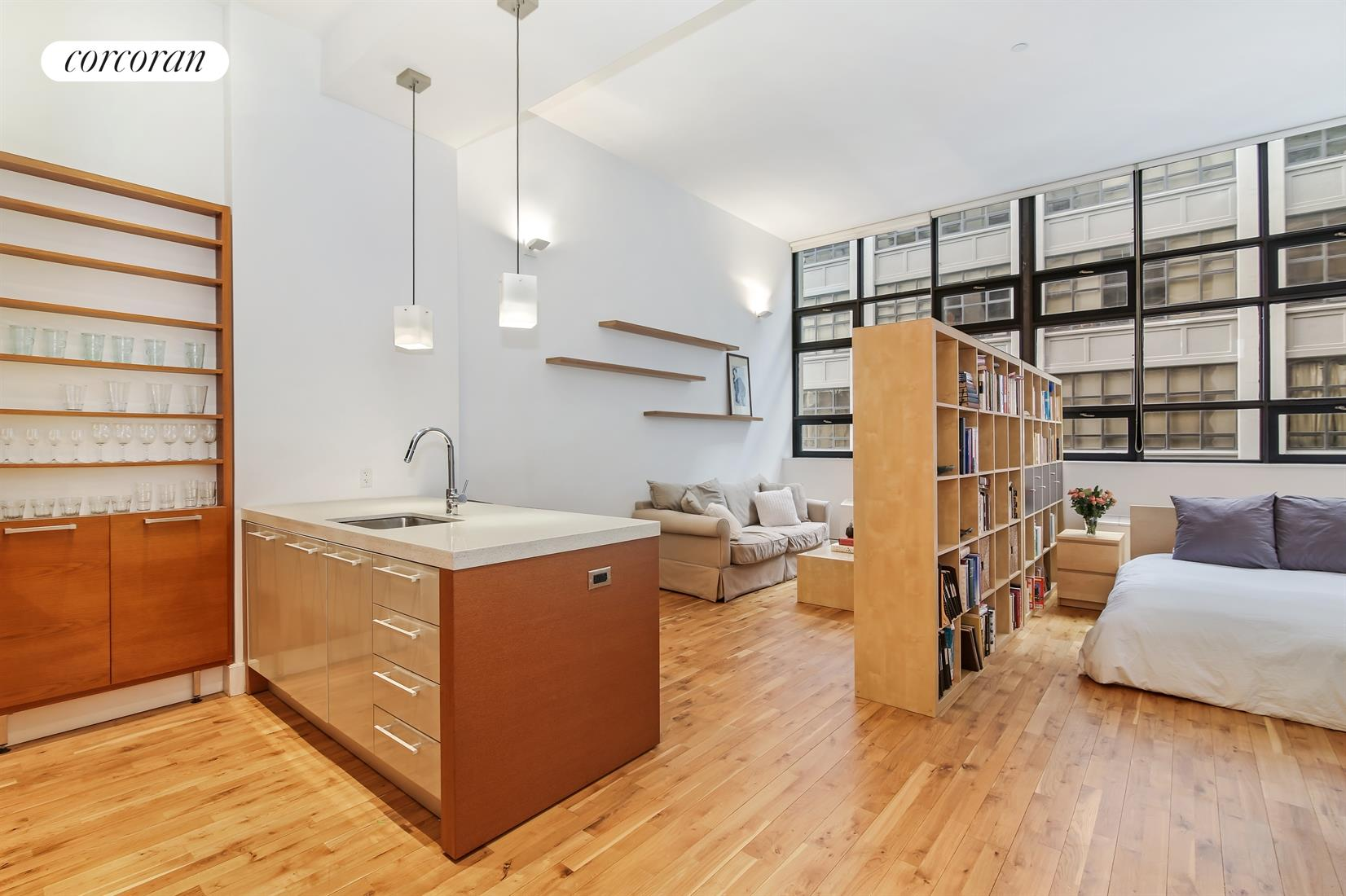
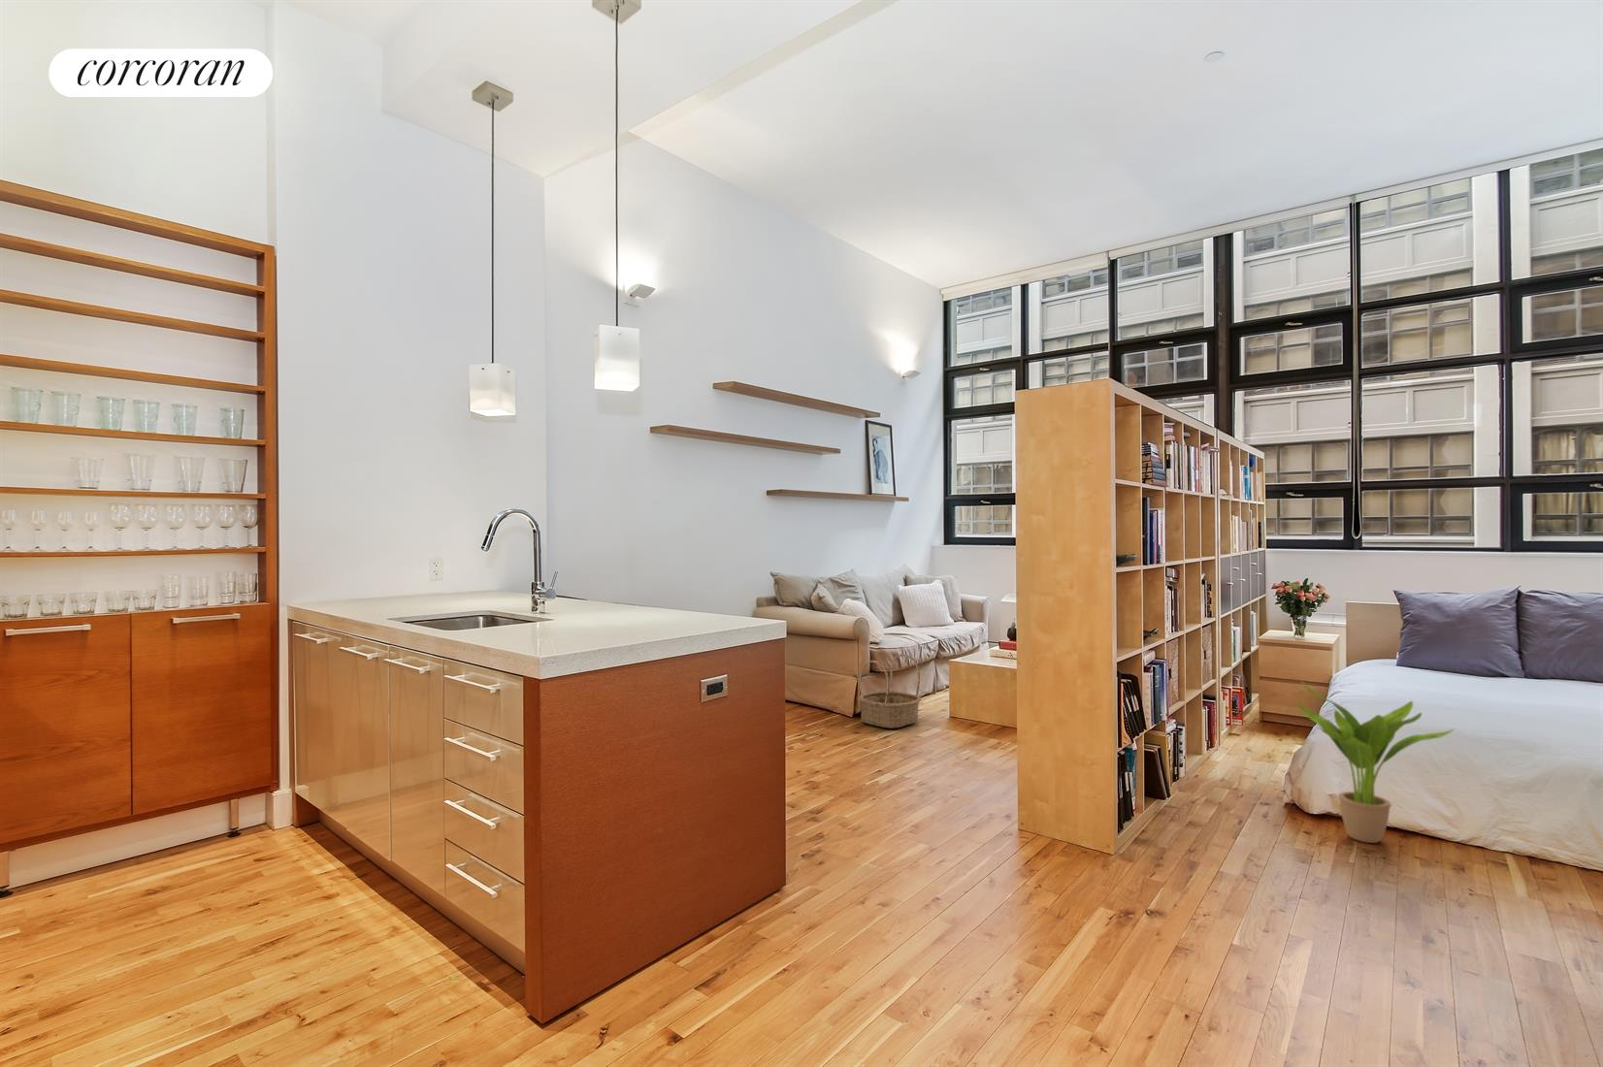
+ basket (888, 690)
+ potted plant (1367, 763)
